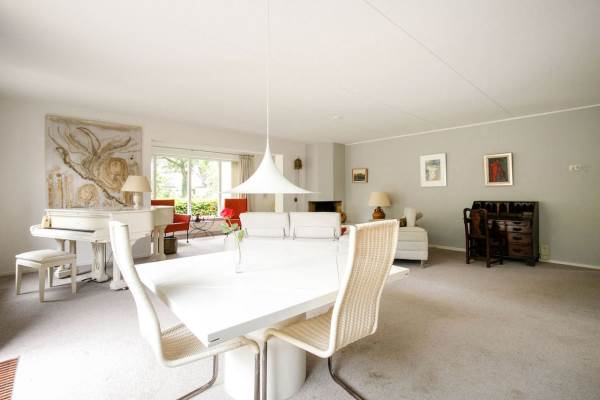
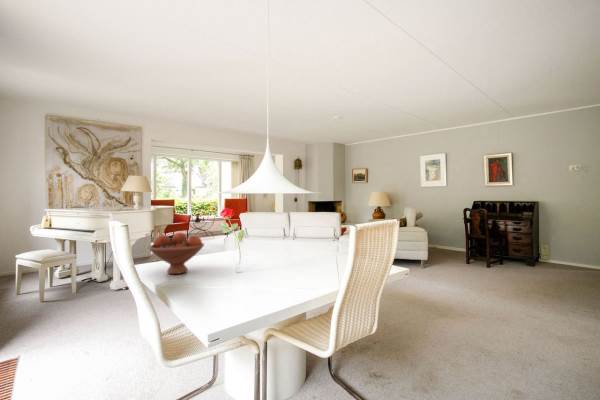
+ fruit bowl (177, 253)
